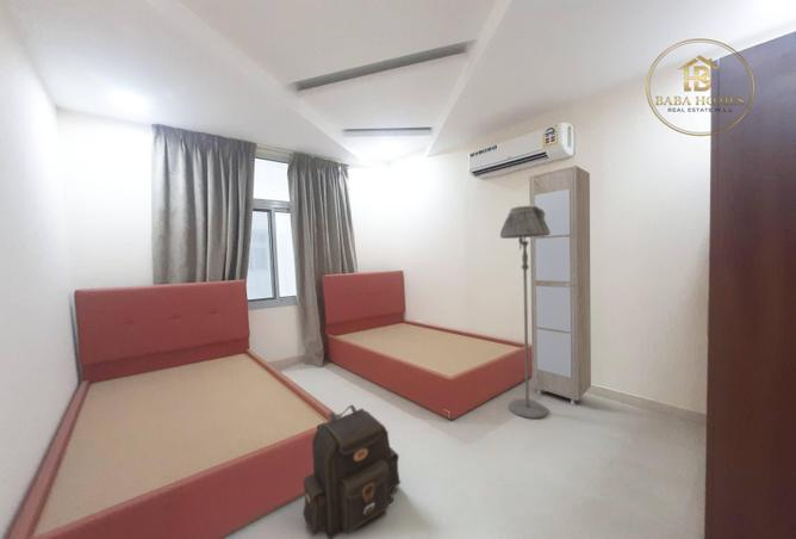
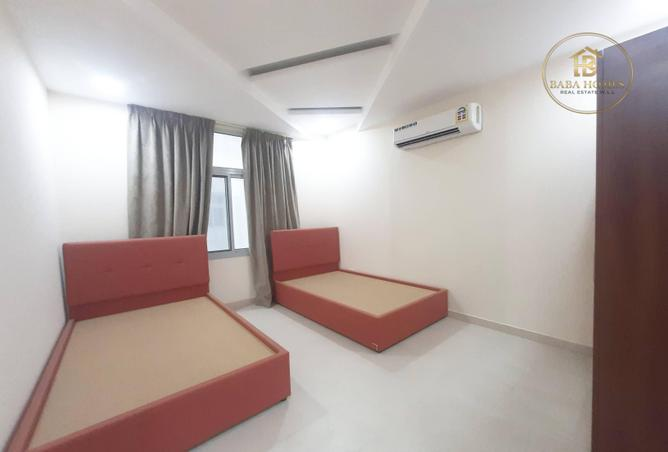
- cabinet (560, 285)
- floor lamp (526, 309)
- backpack (353, 460)
